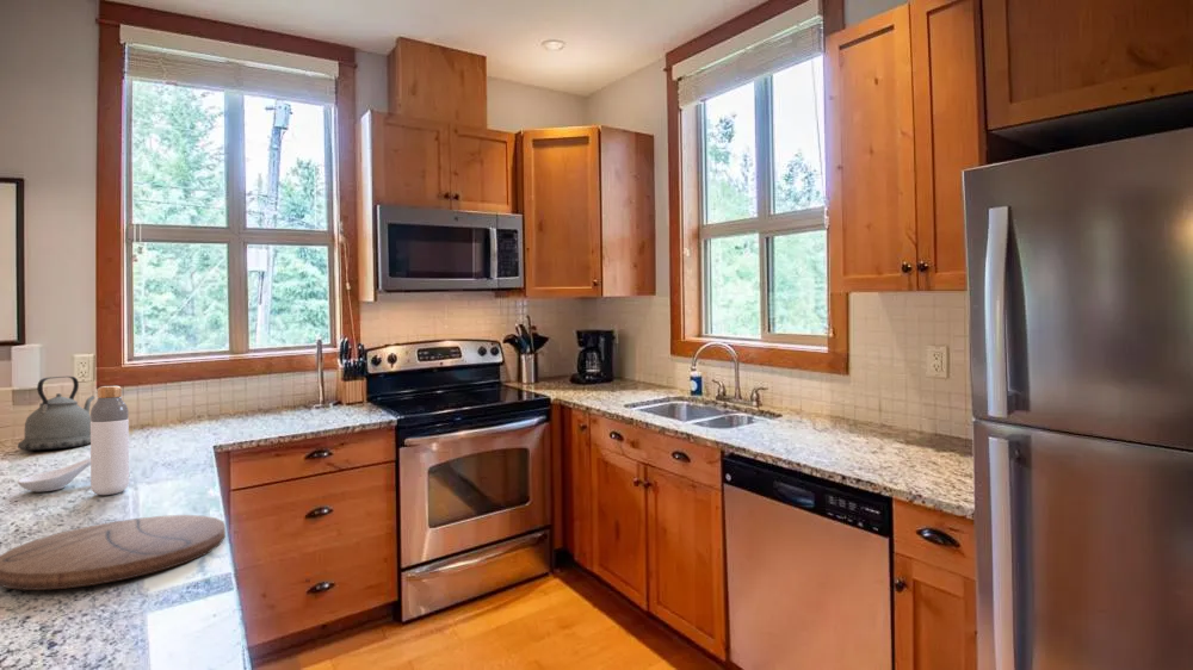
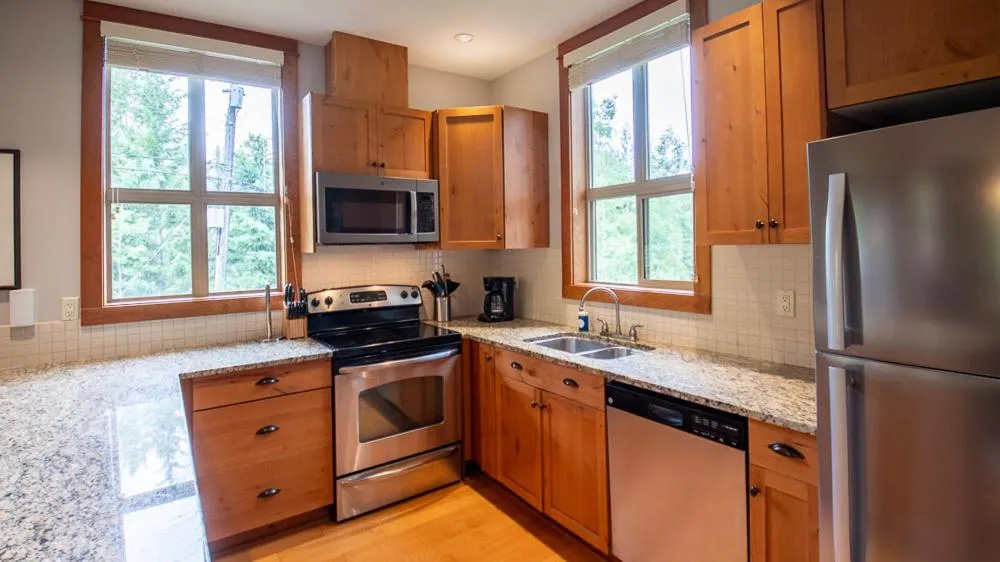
- cutting board (119, 546)
- kettle (60, 410)
- bottle (110, 439)
- spoon rest (75, 472)
